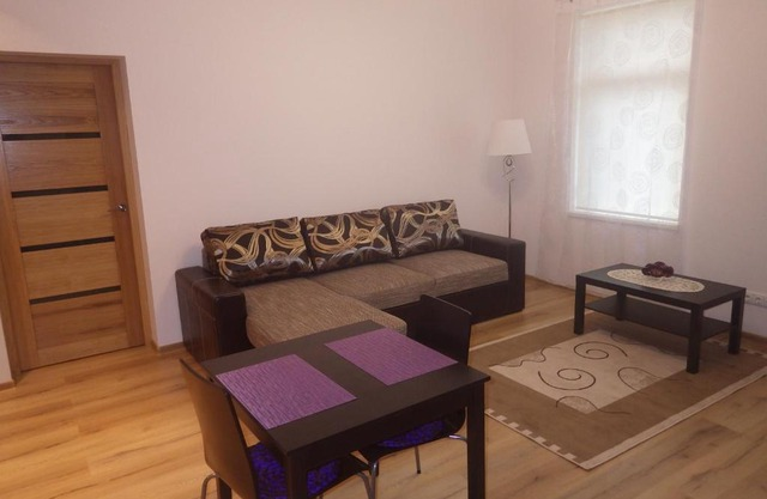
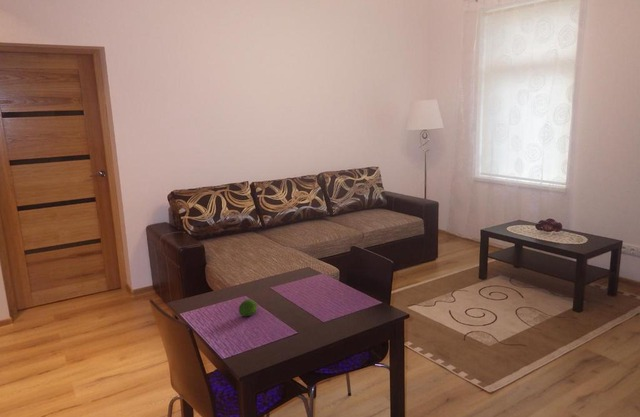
+ fruit (248, 307)
